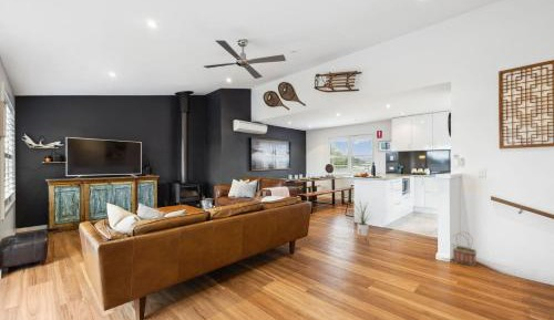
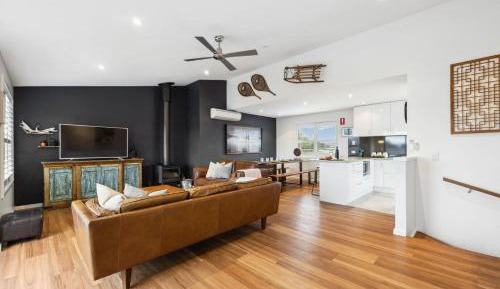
- house plant (363, 218)
- basket (462, 247)
